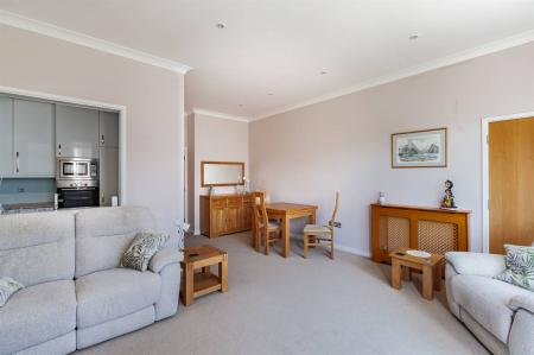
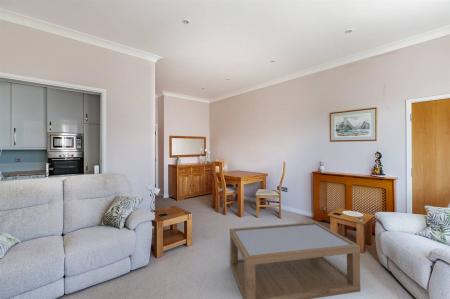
+ coffee table (288, 256)
